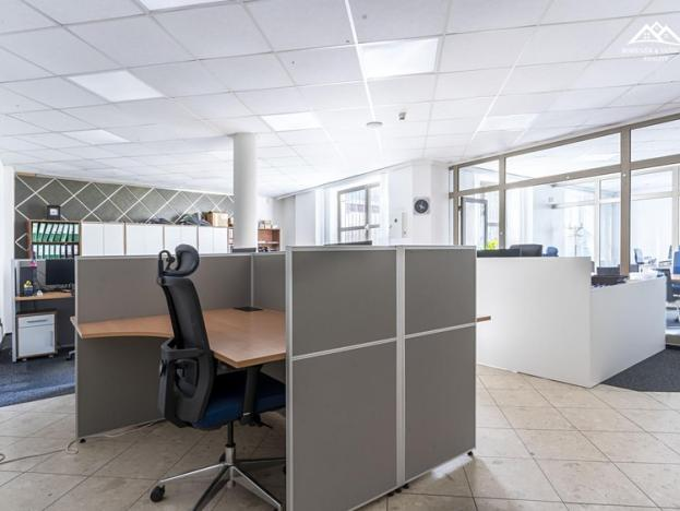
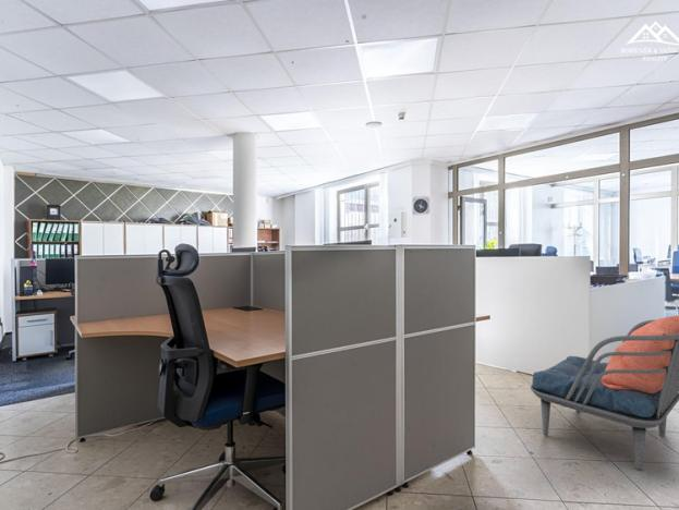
+ armchair (609, 374)
